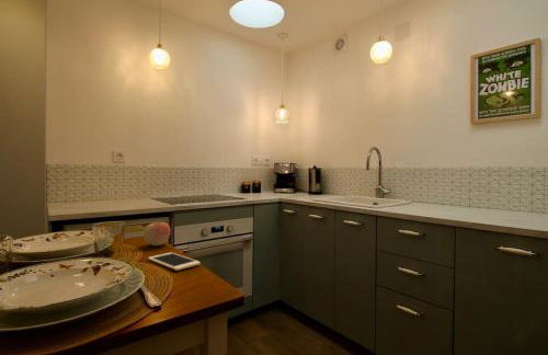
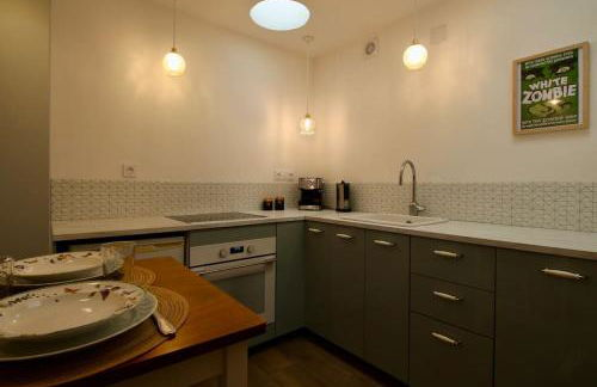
- cell phone (173, 260)
- apple (157, 233)
